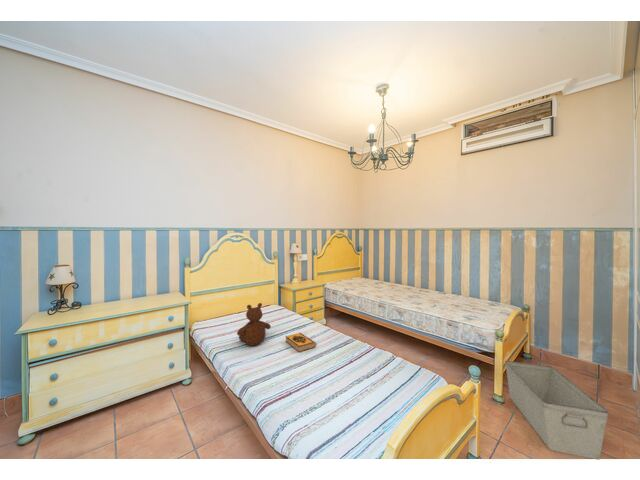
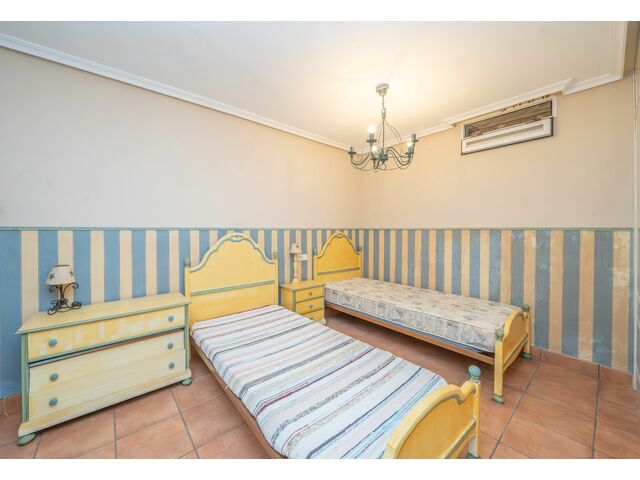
- storage bin (547, 402)
- teddy bear (252, 322)
- hardback book (300, 341)
